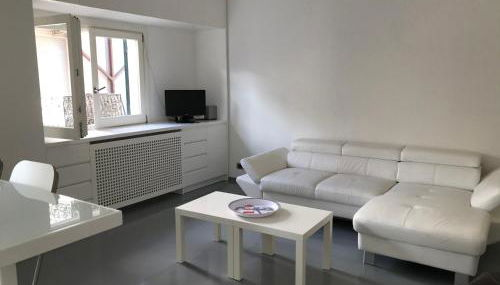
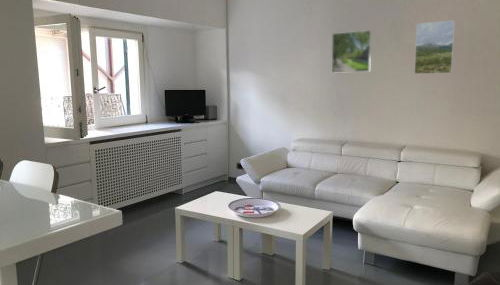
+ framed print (351, 52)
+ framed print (434, 48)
